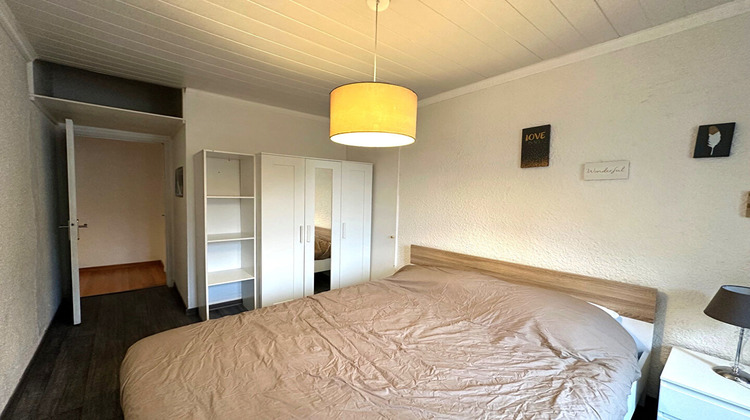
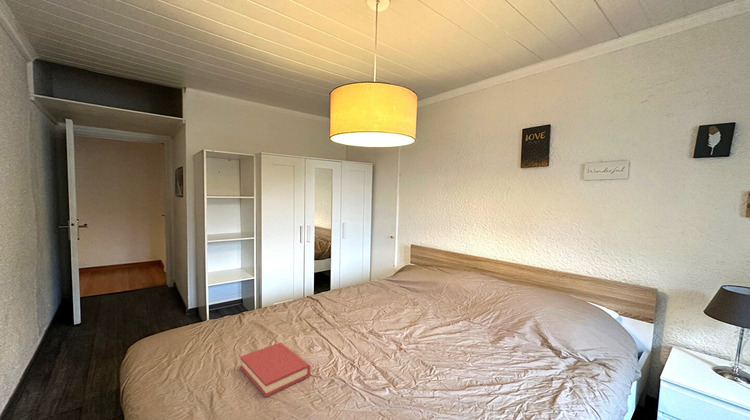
+ hardback book (274, 366)
